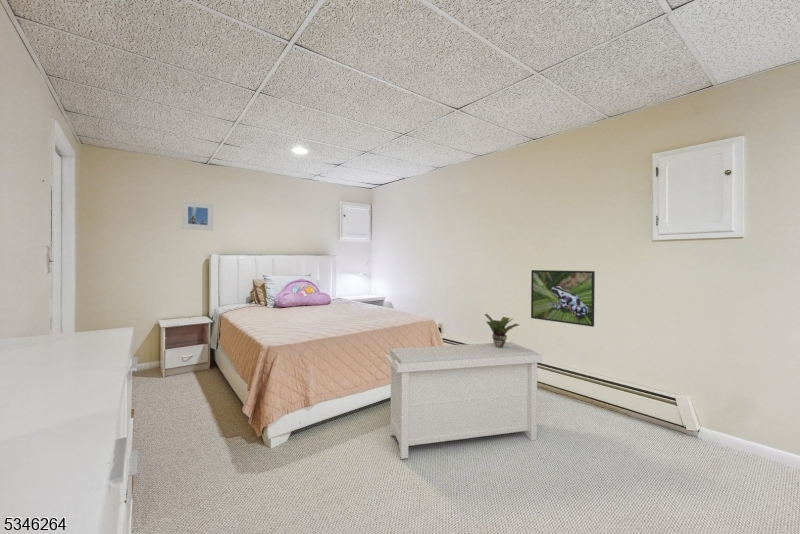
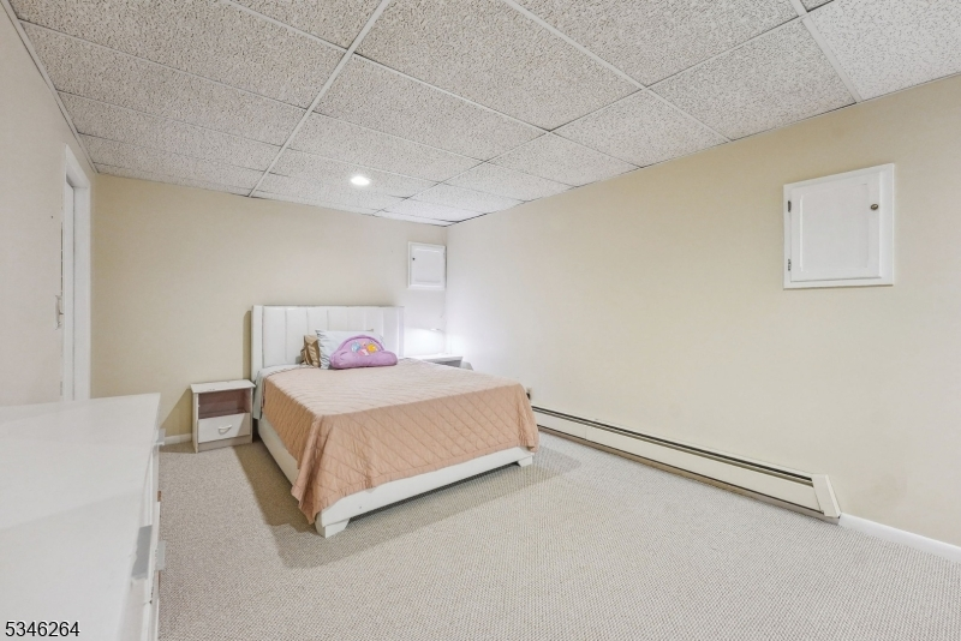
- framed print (197, 215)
- bench (461, 393)
- potted plant (499, 330)
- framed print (560, 296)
